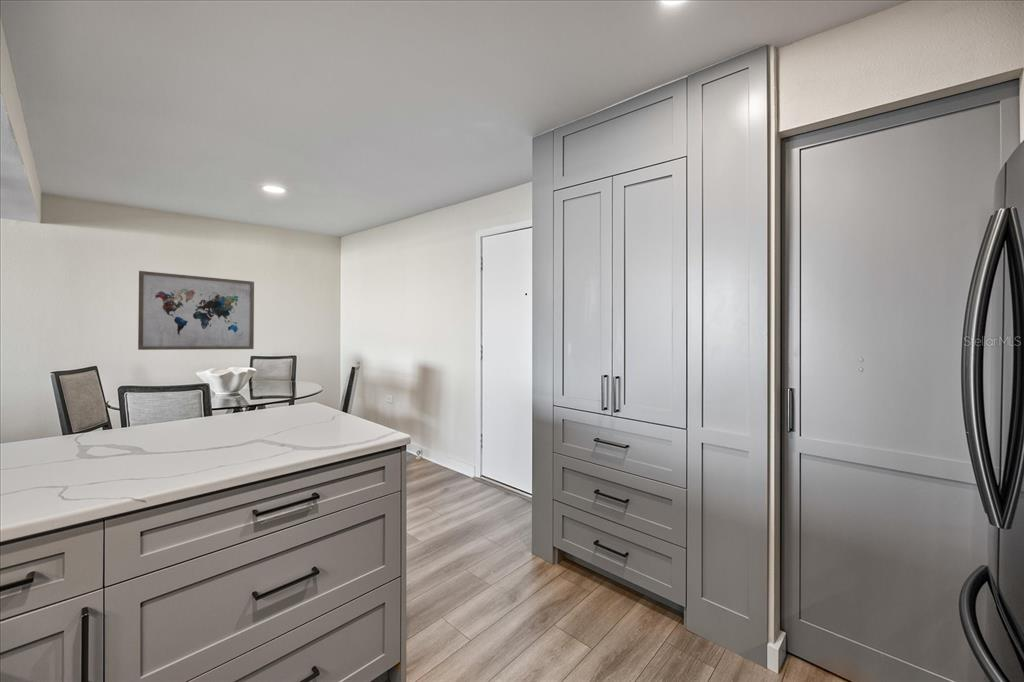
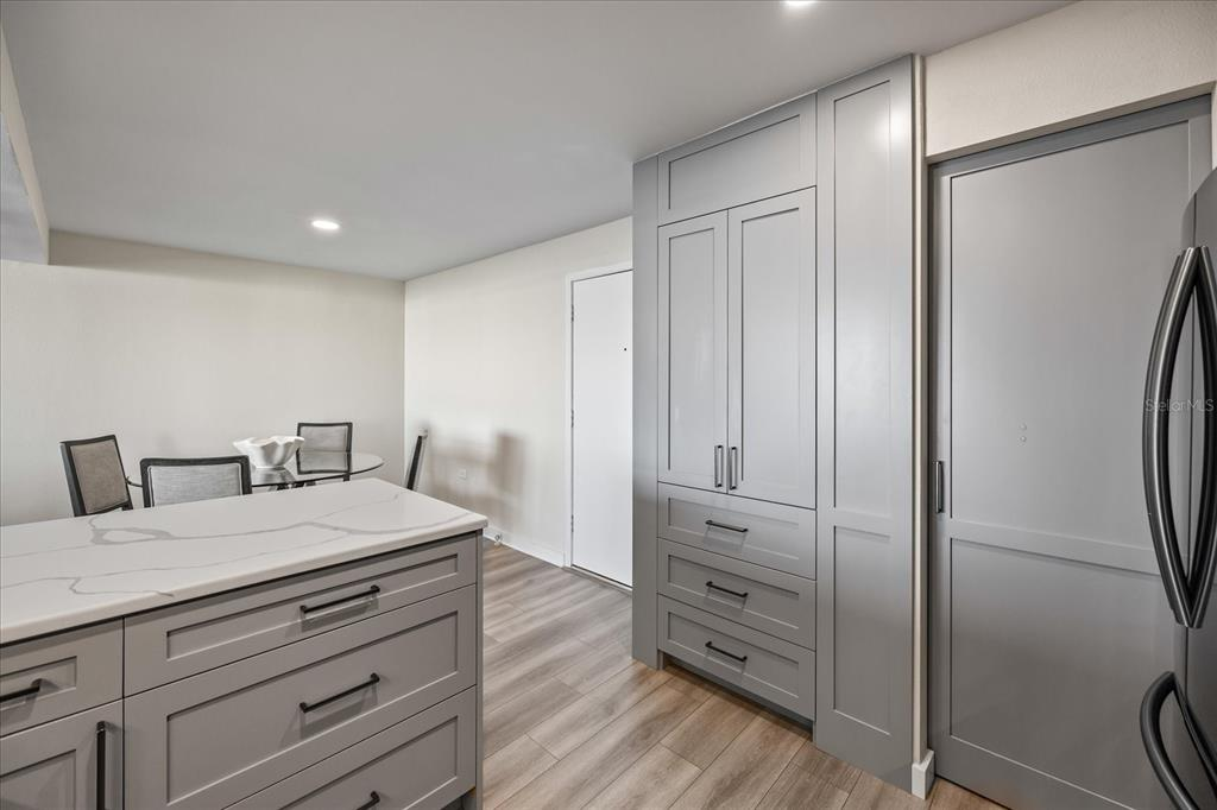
- wall art (200, 313)
